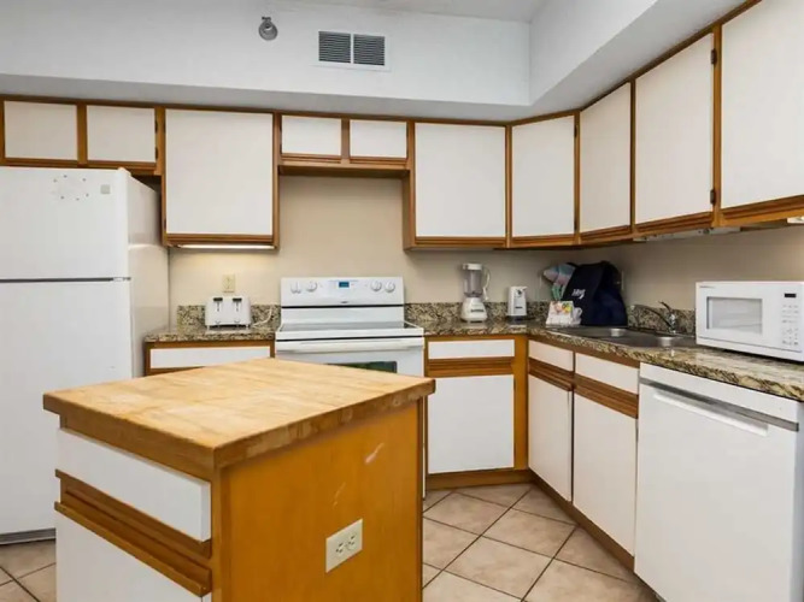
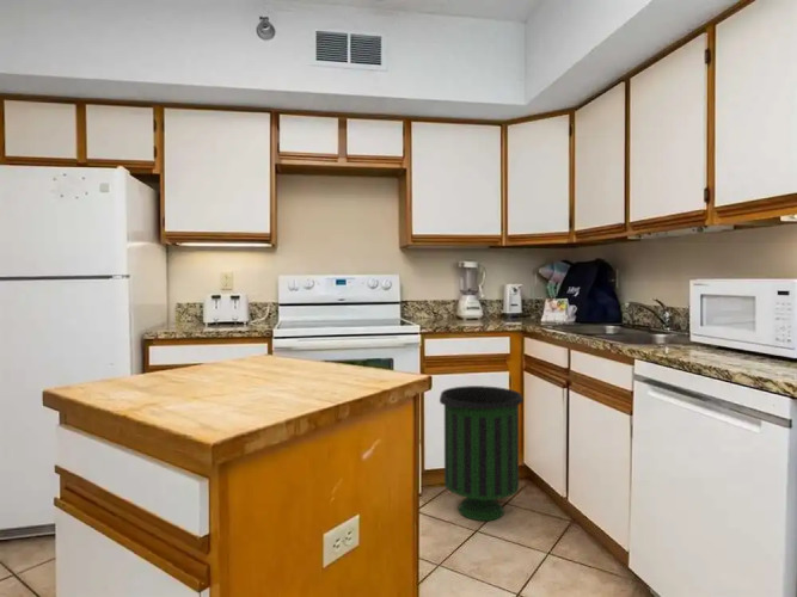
+ trash can (480, 451)
